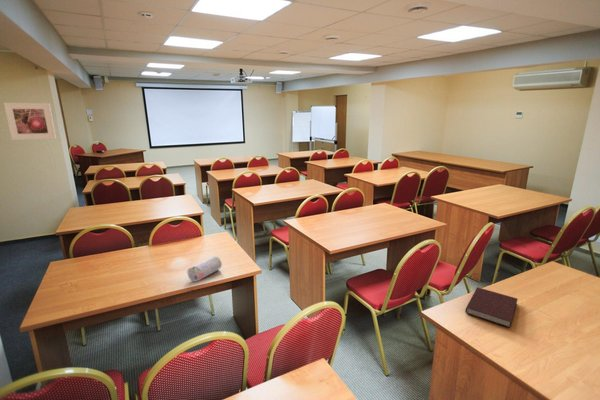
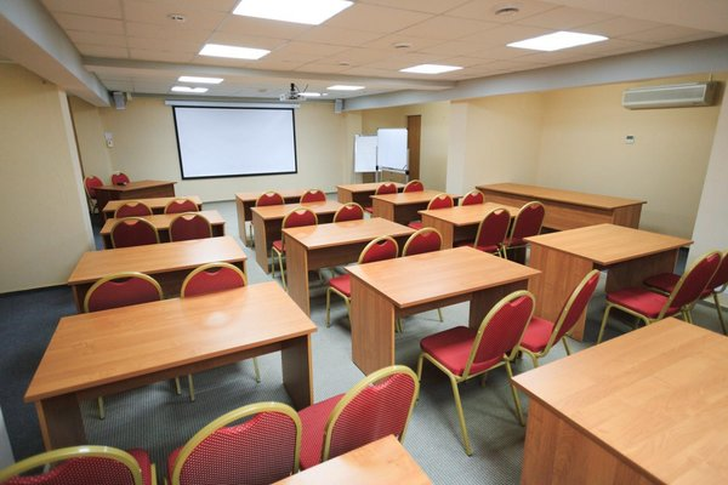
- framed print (30, 121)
- notebook (491, 305)
- pencil case (204, 268)
